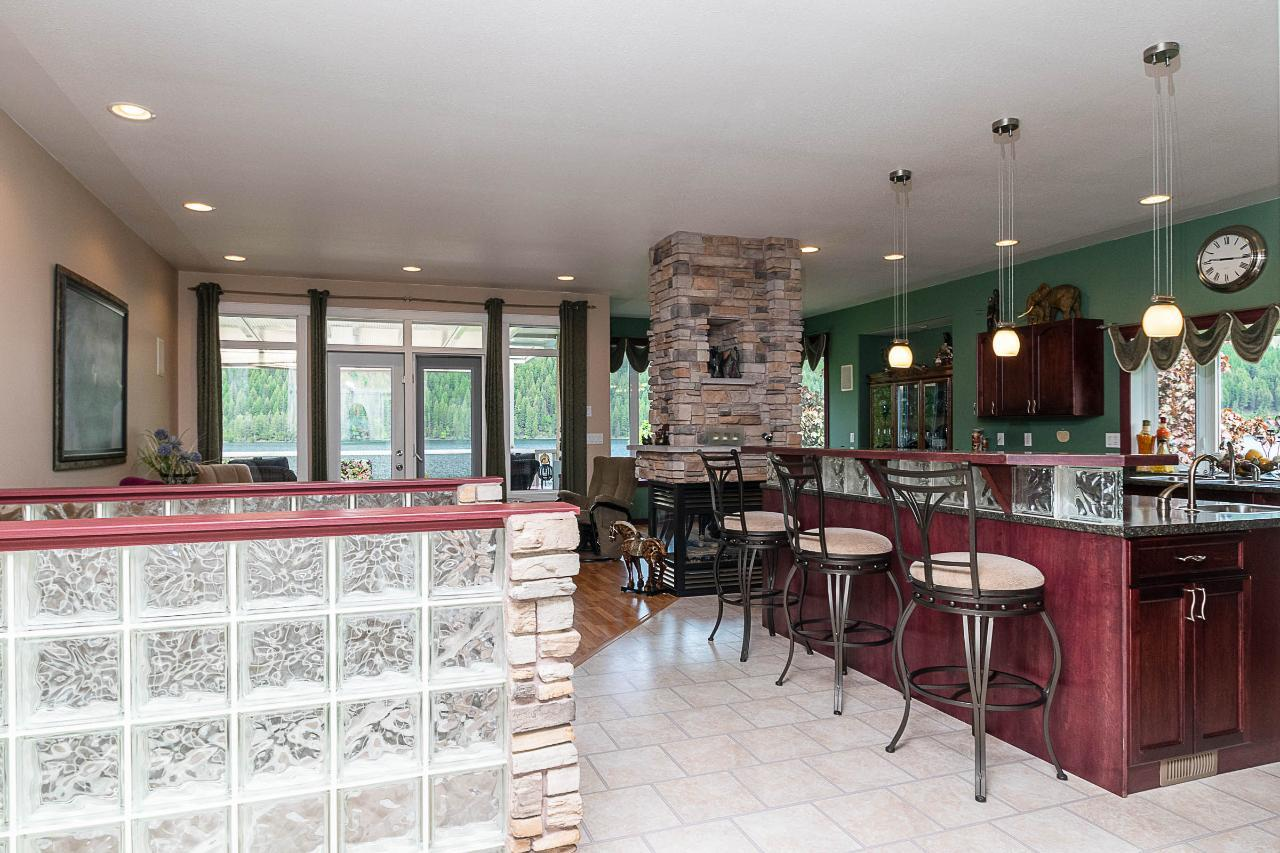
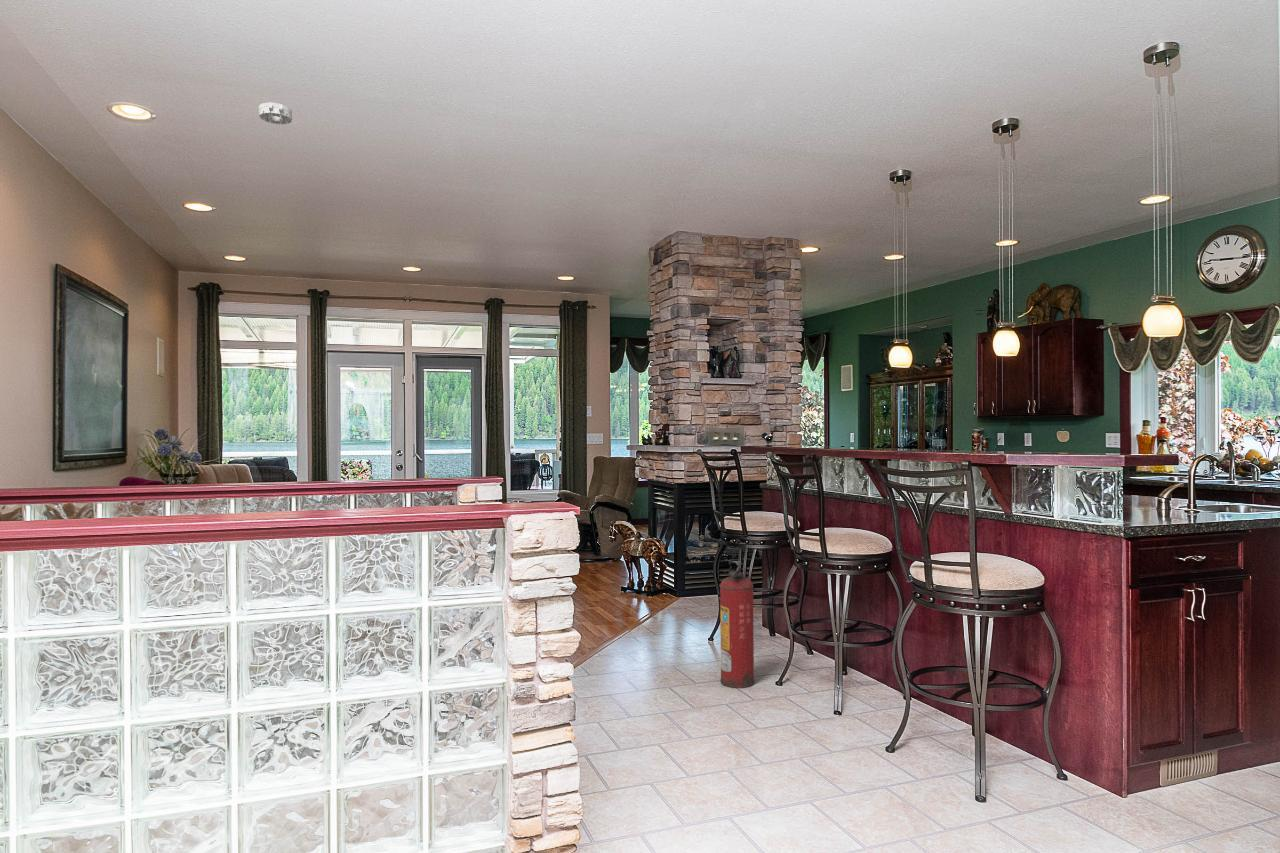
+ smoke detector (275, 112)
+ fire extinguisher (737, 620)
